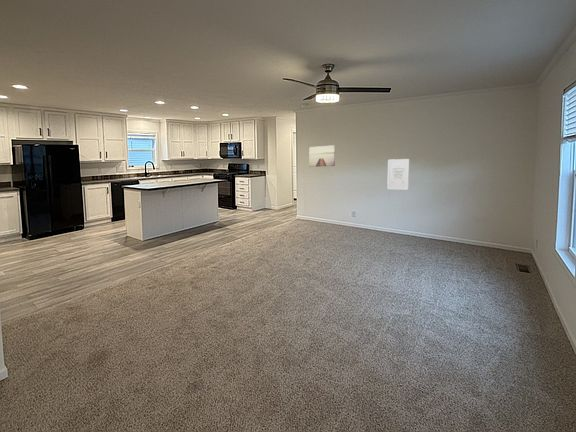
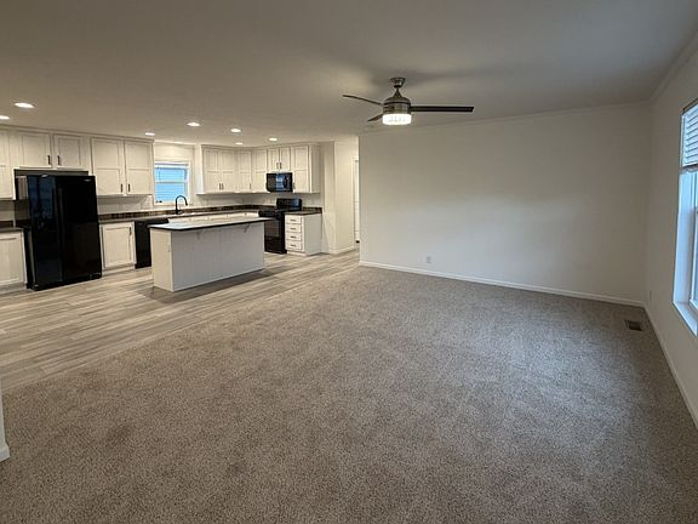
- wall art (398, 174)
- wall art (321, 156)
